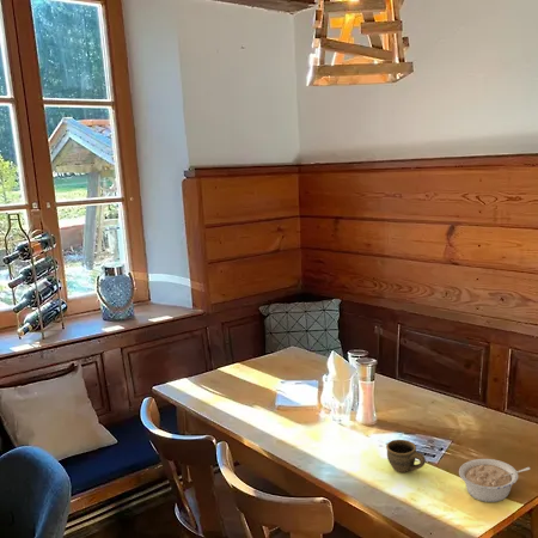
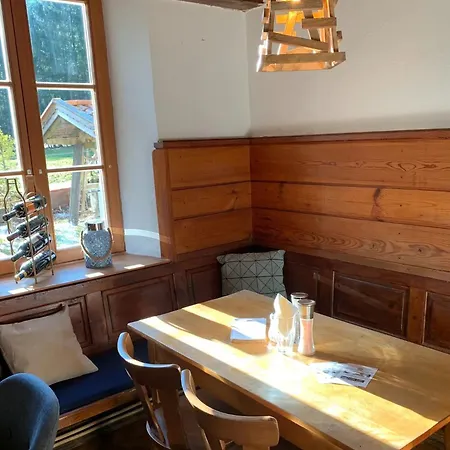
- legume (489, 479)
- cup (405, 459)
